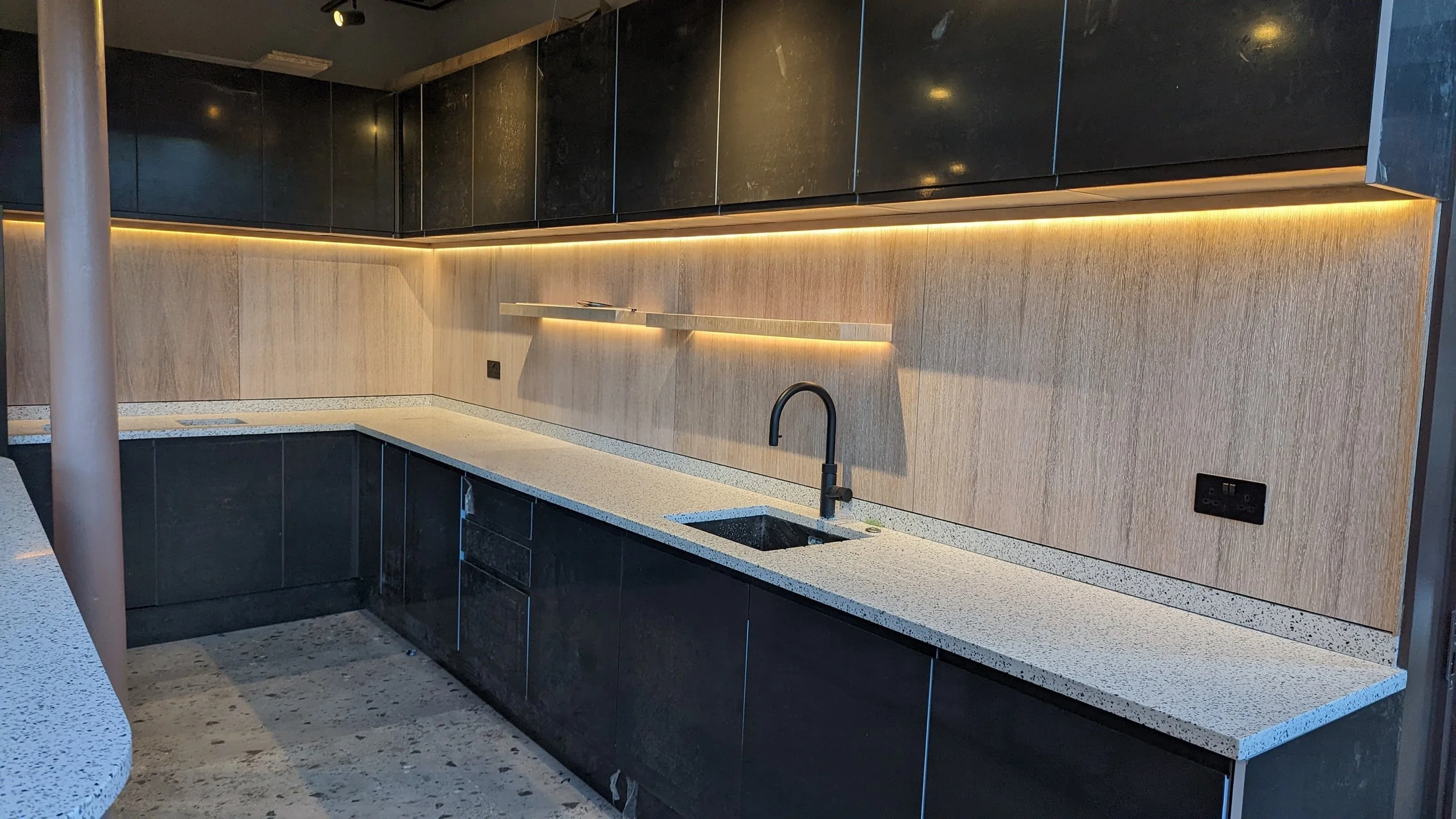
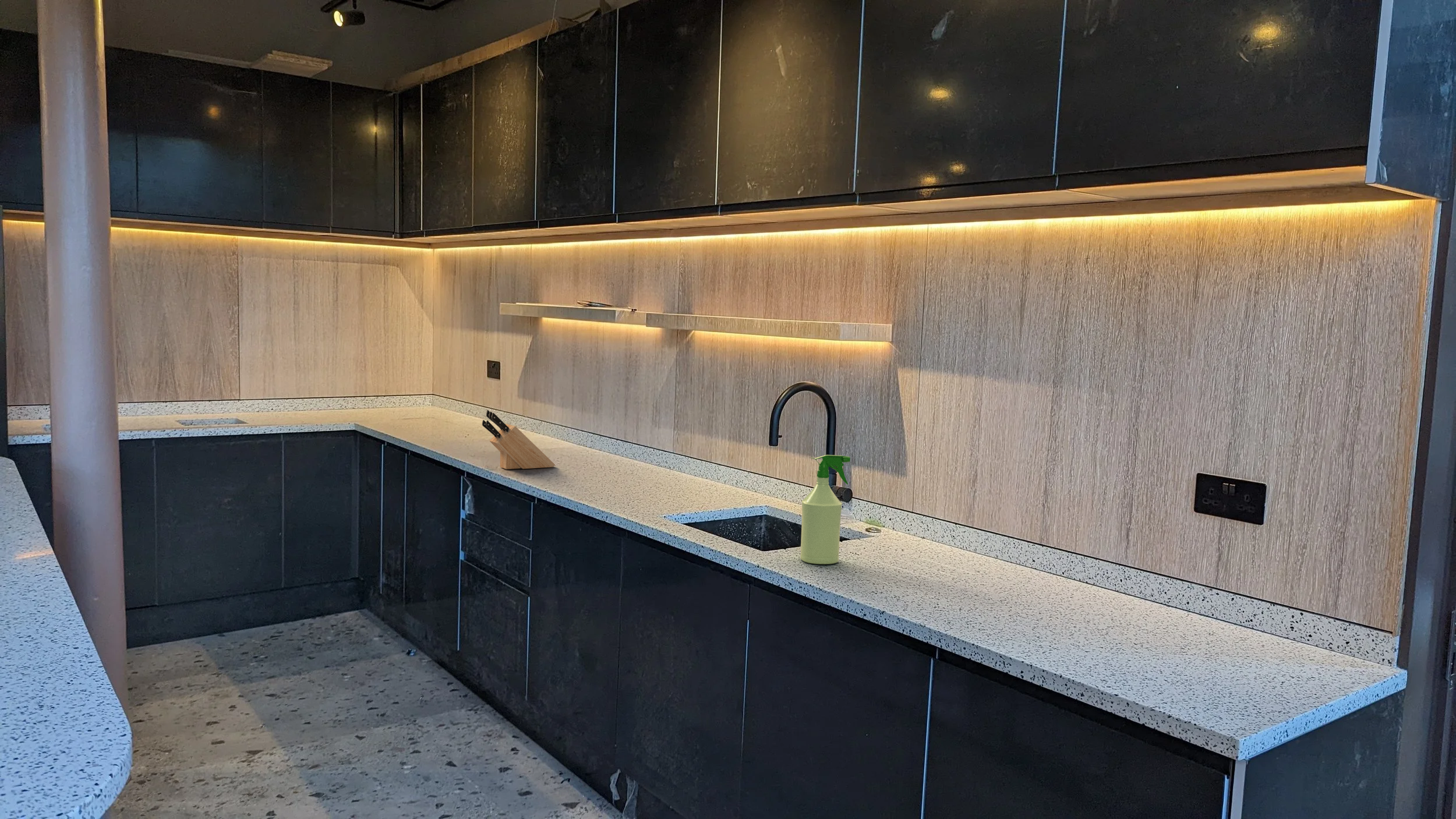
+ spray bottle (822, 507)
+ knife block (518, 439)
